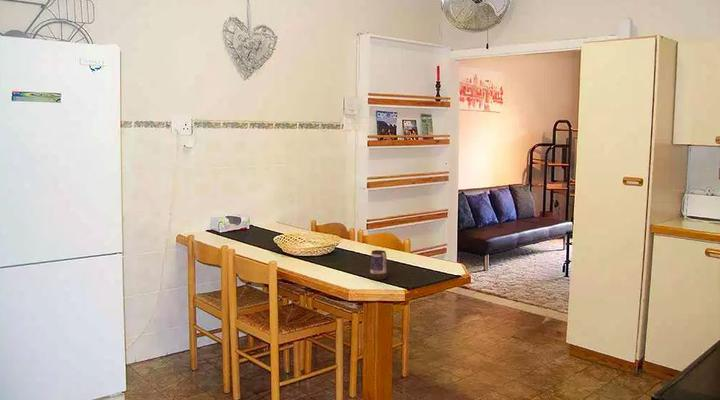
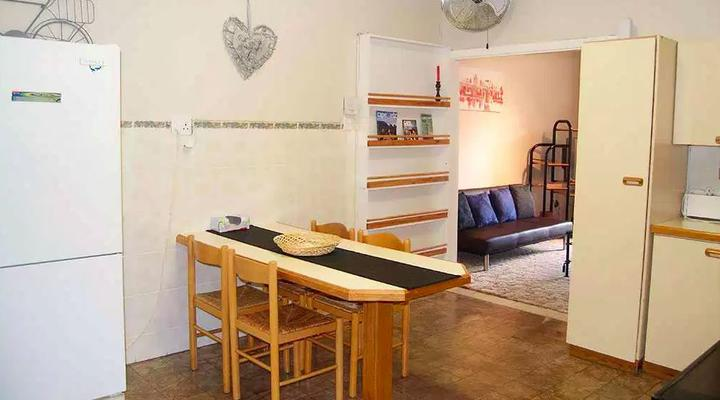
- mug (379, 265)
